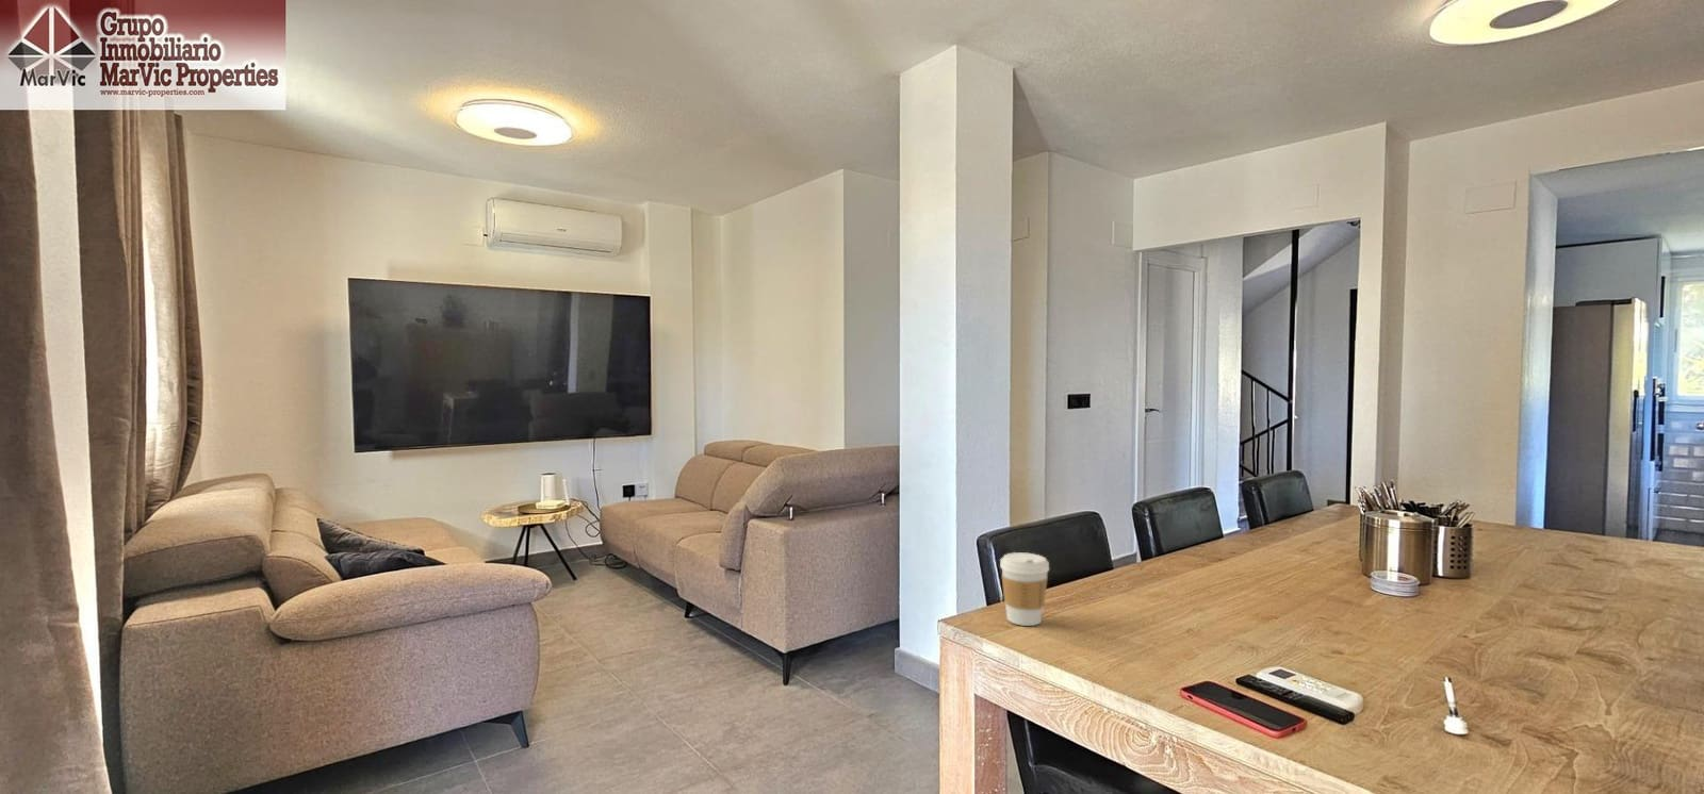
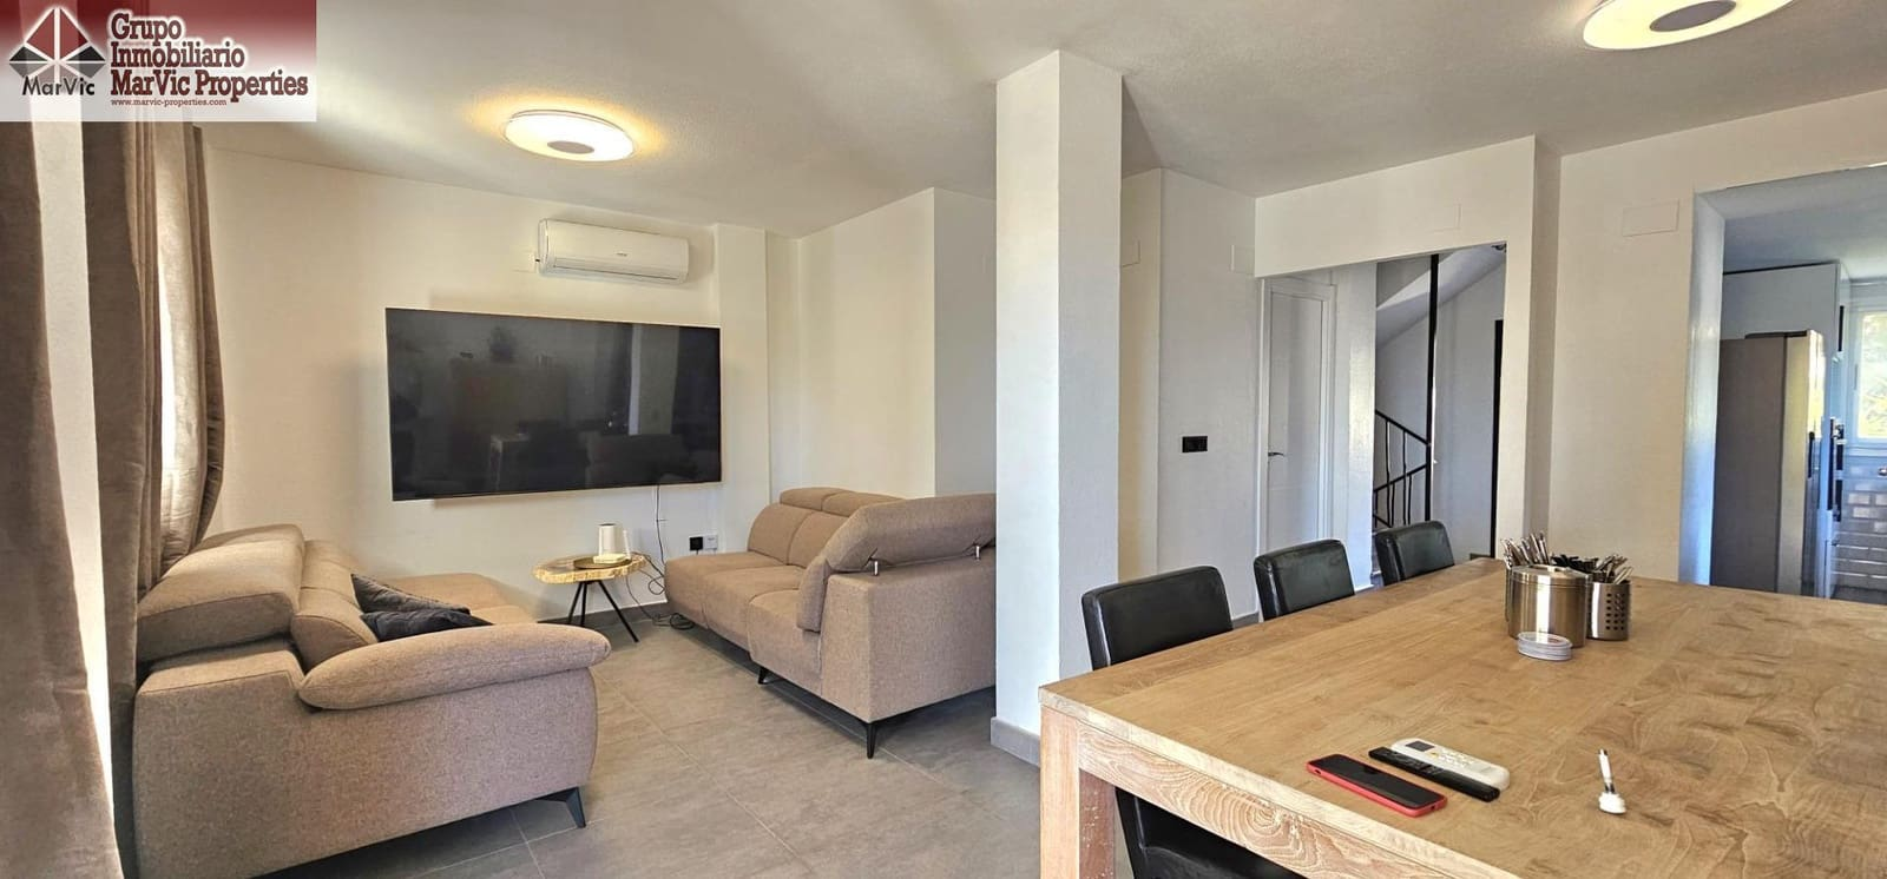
- coffee cup (1024, 588)
